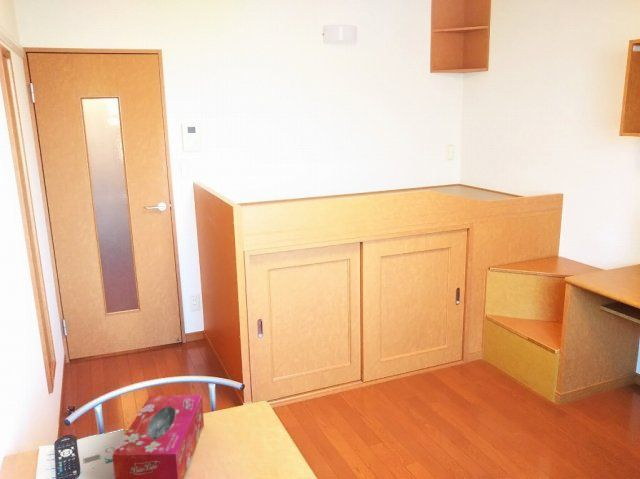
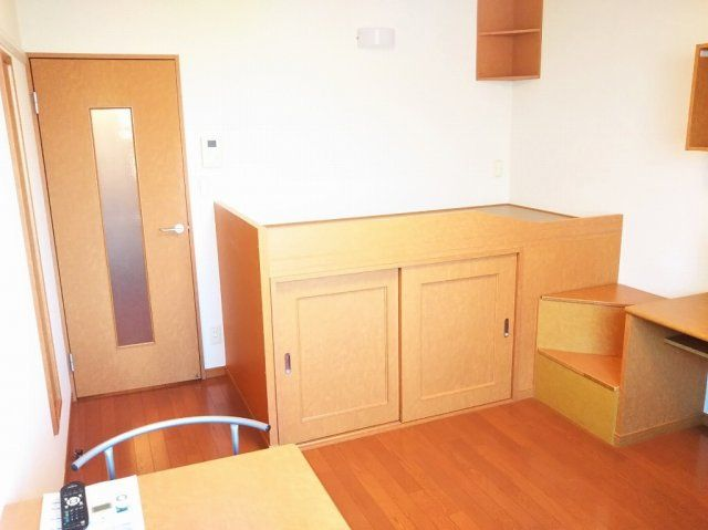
- tissue box (162, 439)
